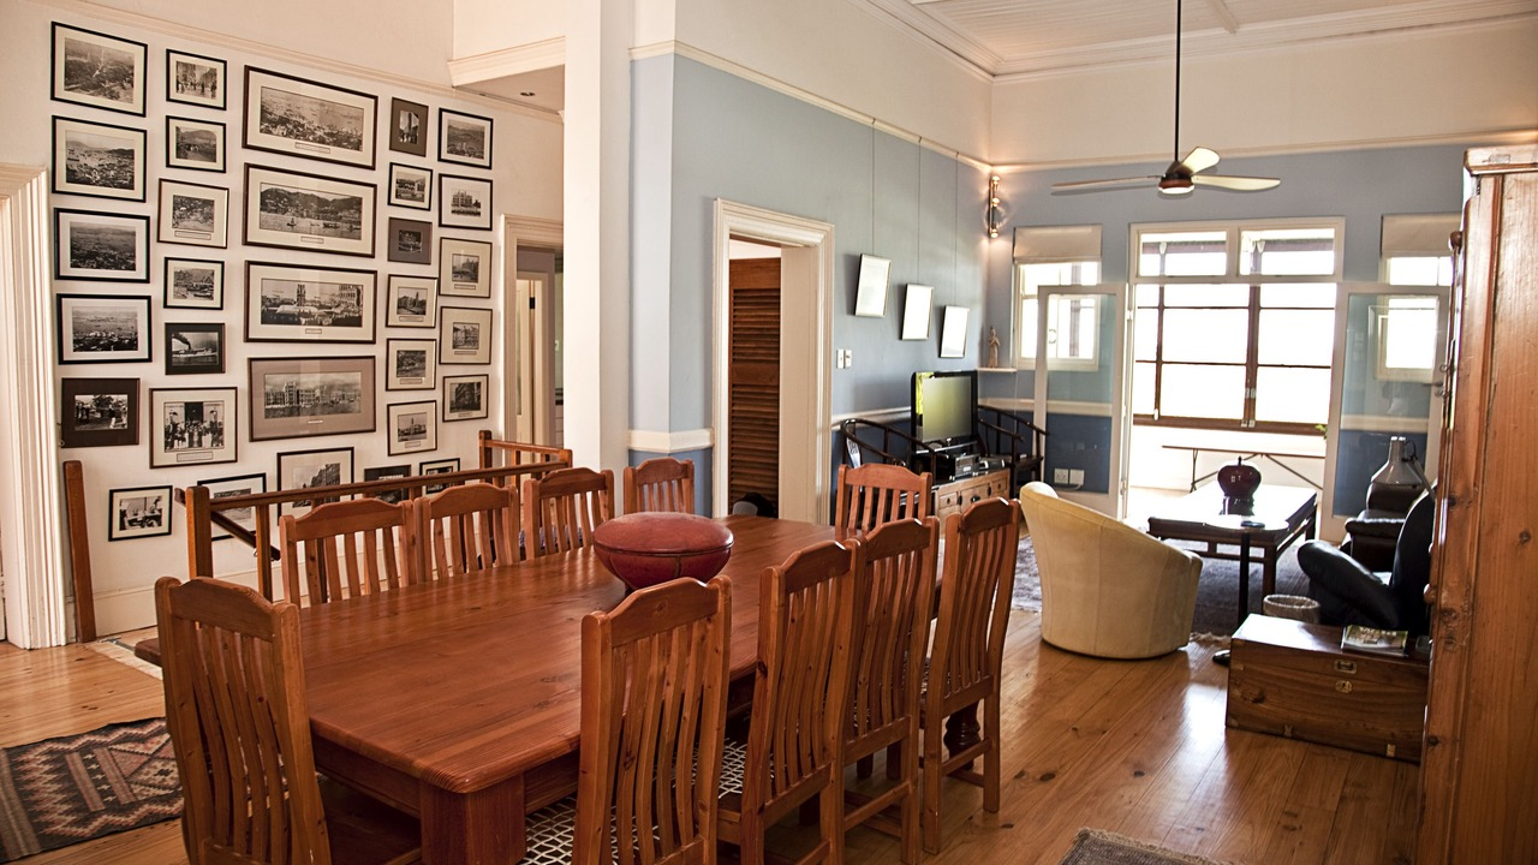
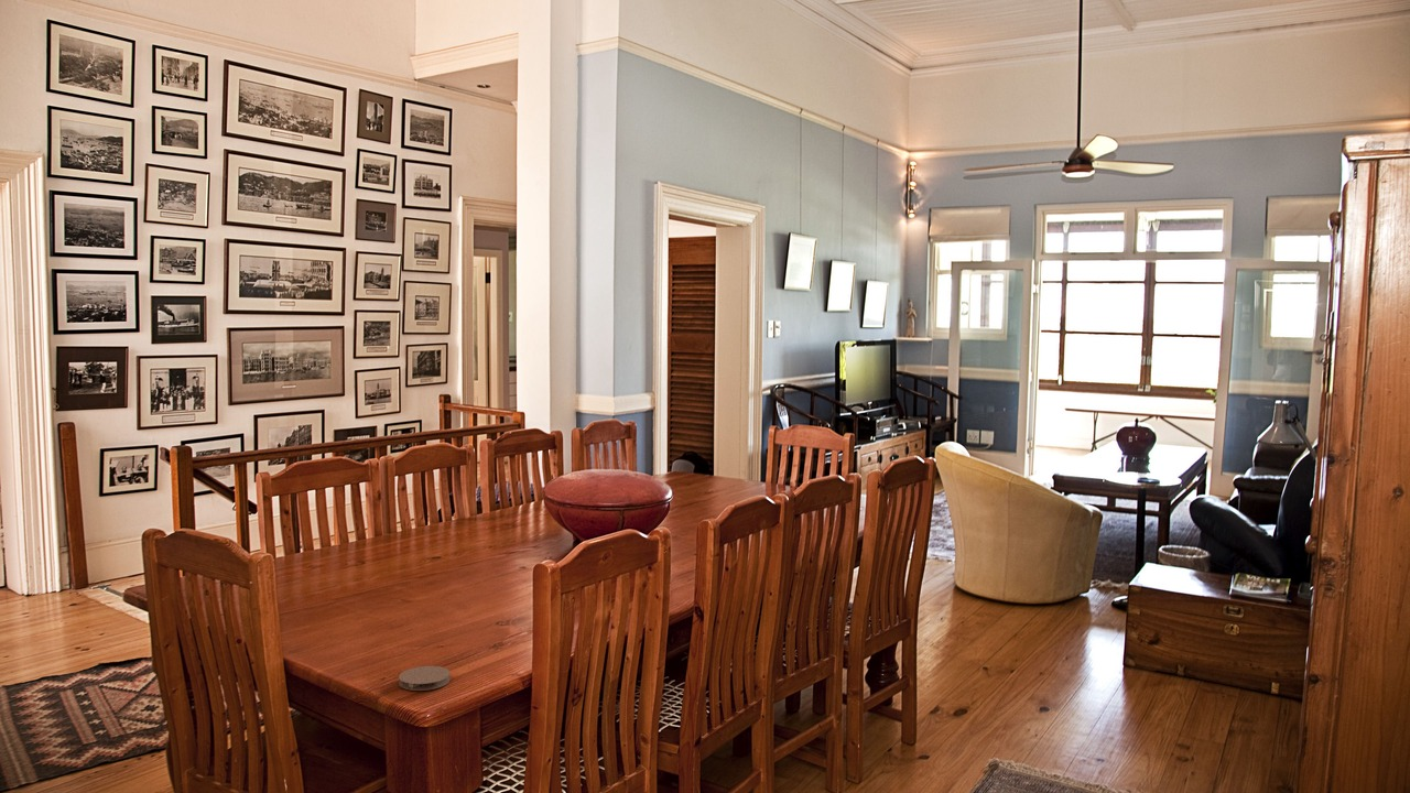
+ coaster (424, 677)
